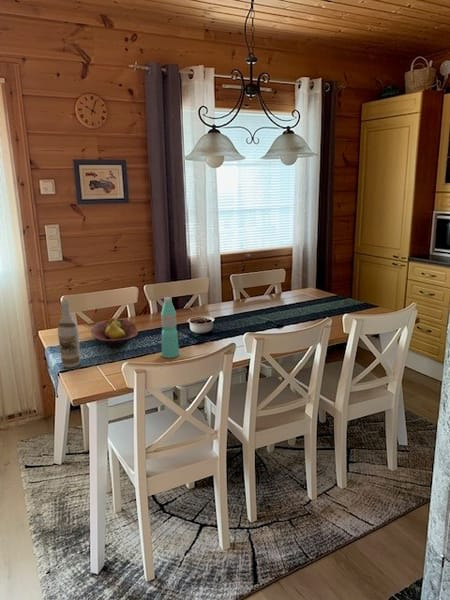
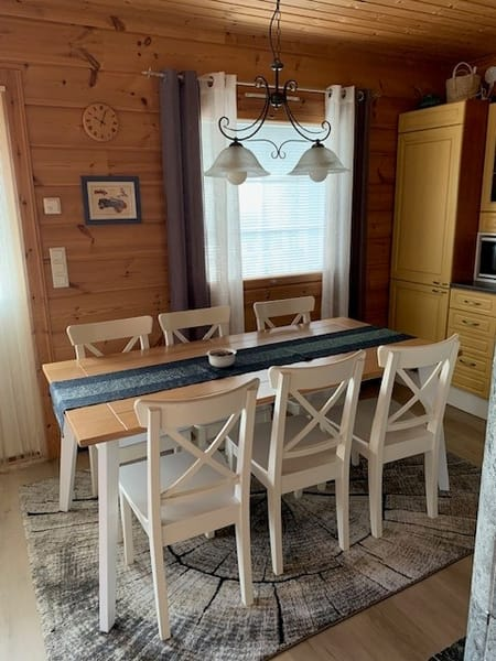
- water bottle (169, 326)
- wine bottle (68, 333)
- fruit bowl (114, 330)
